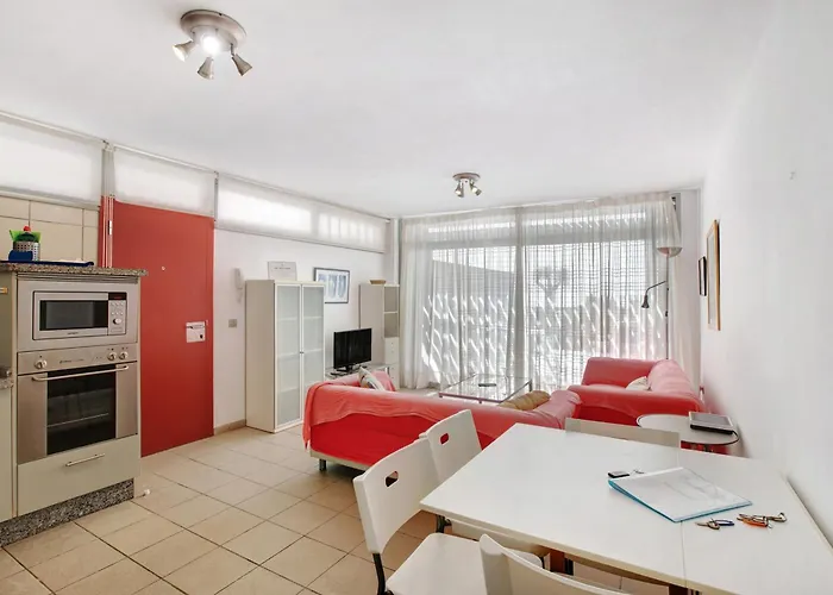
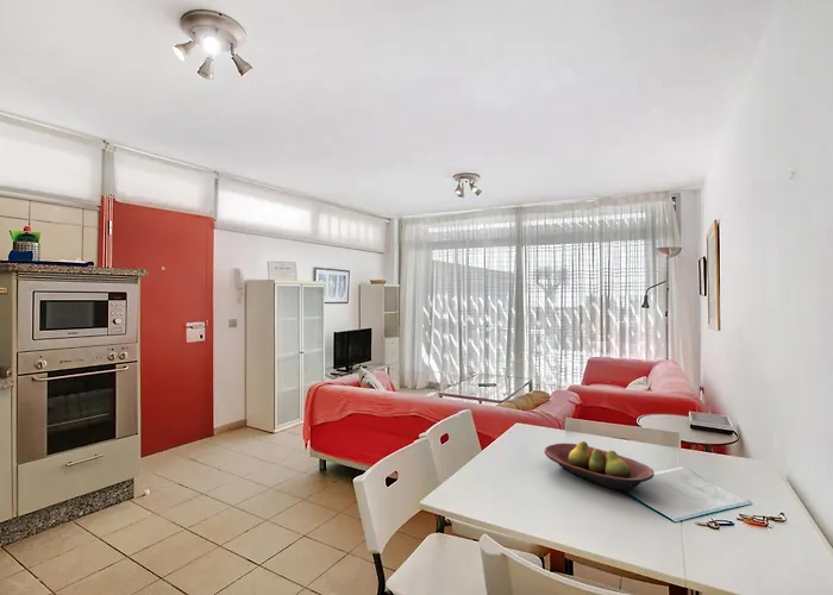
+ fruit bowl (595, 461)
